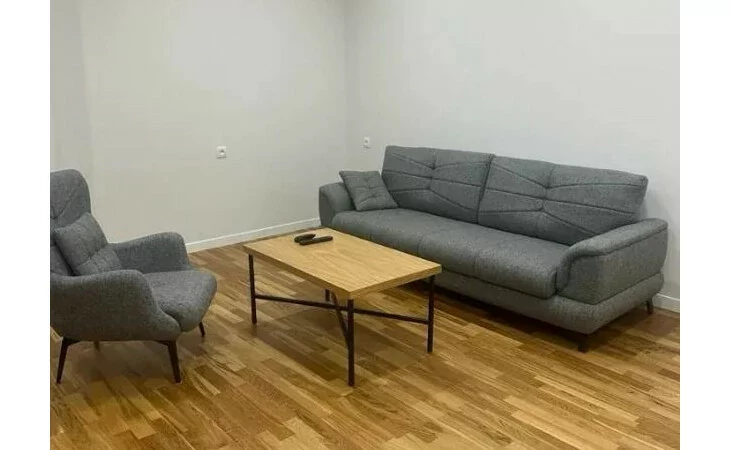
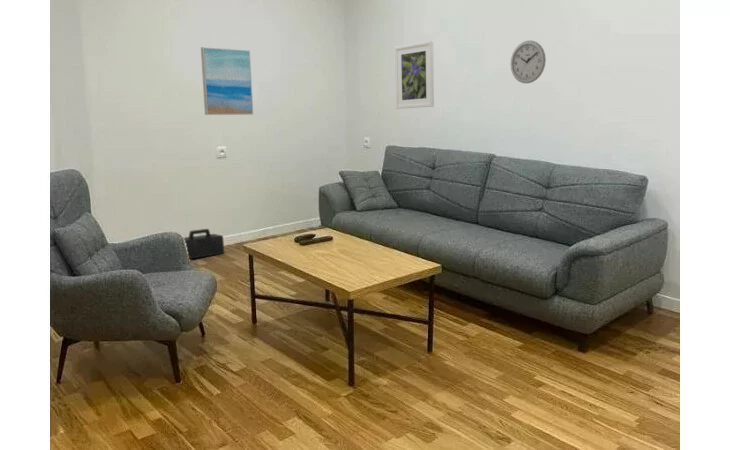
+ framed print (414, 76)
+ wall clock (527, 62)
+ speaker (200, 242)
+ wall art (227, 82)
